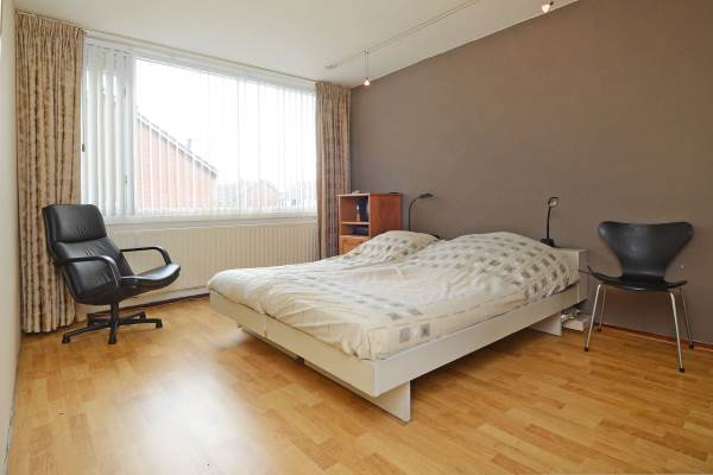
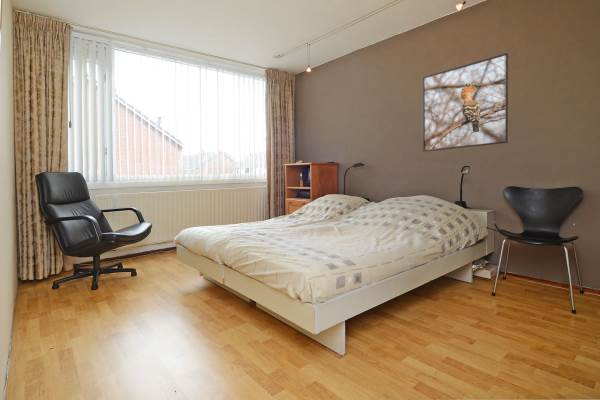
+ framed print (461, 107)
